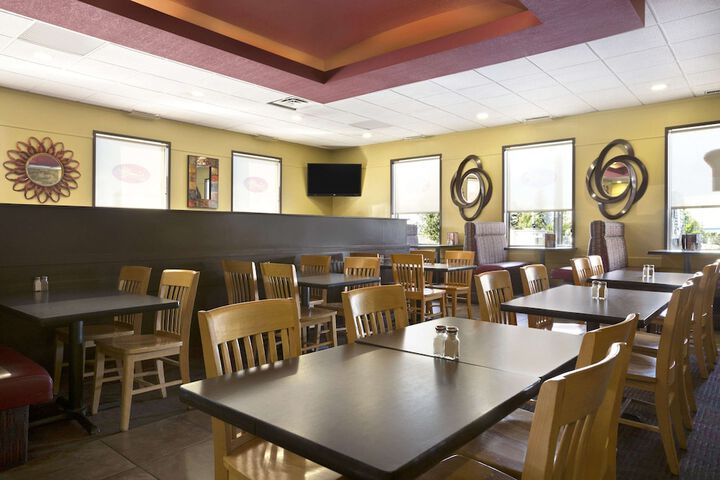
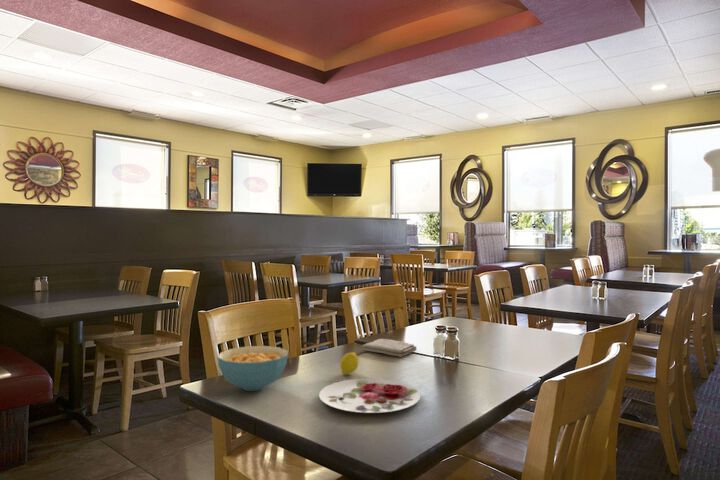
+ washcloth (389, 346)
+ cereal bowl (253, 370)
+ fruit (349, 363)
+ plate (369, 393)
